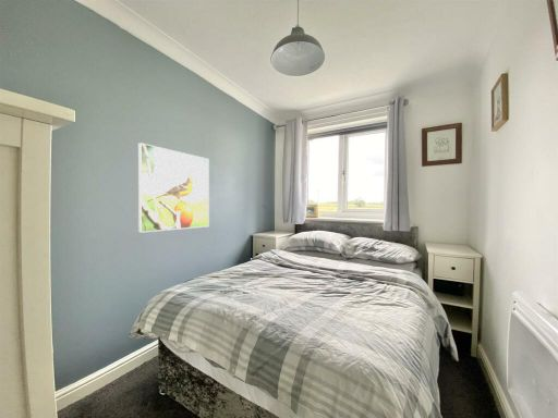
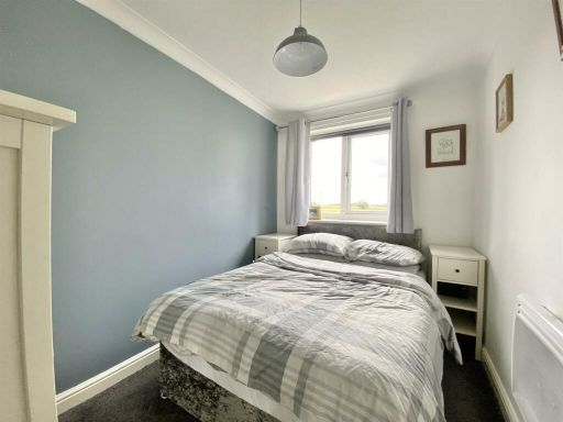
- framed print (178, 190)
